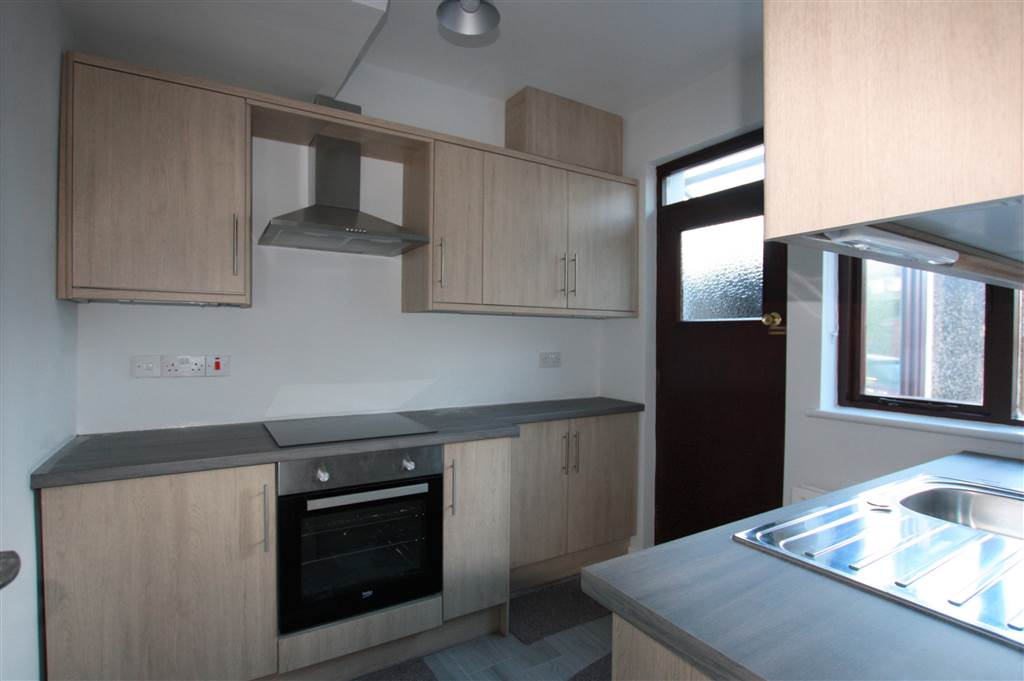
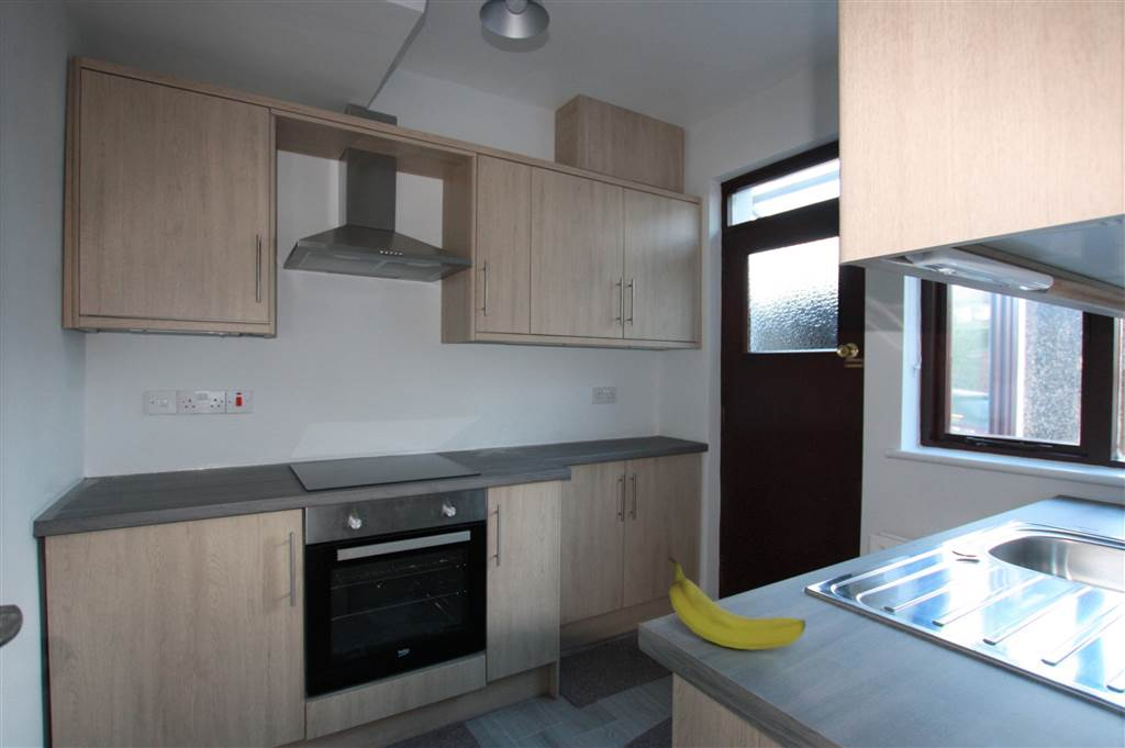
+ fruit (728, 612)
